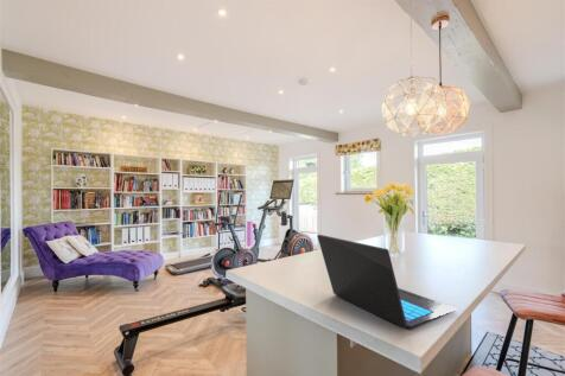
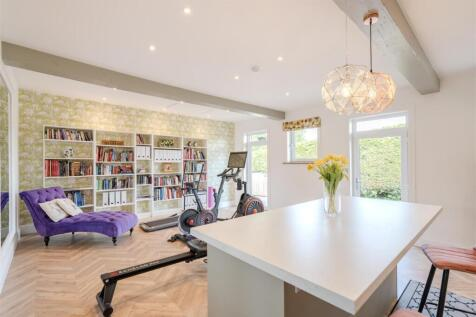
- laptop (382, 270)
